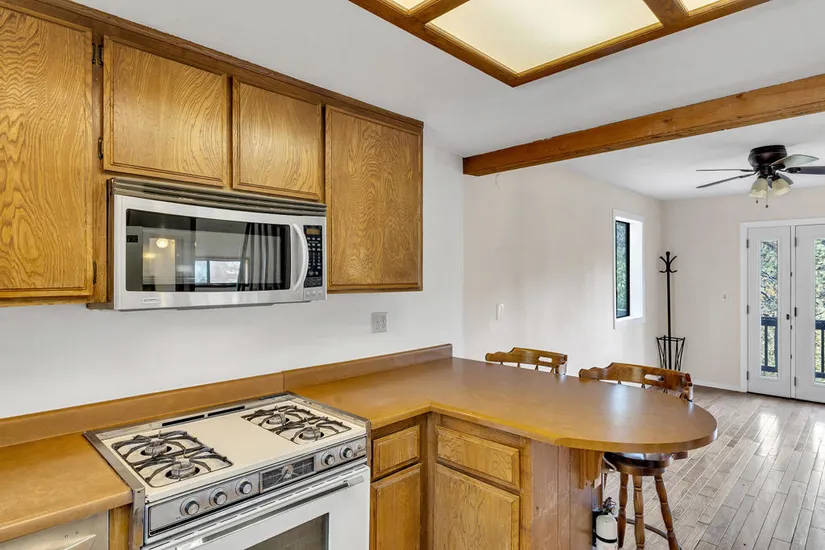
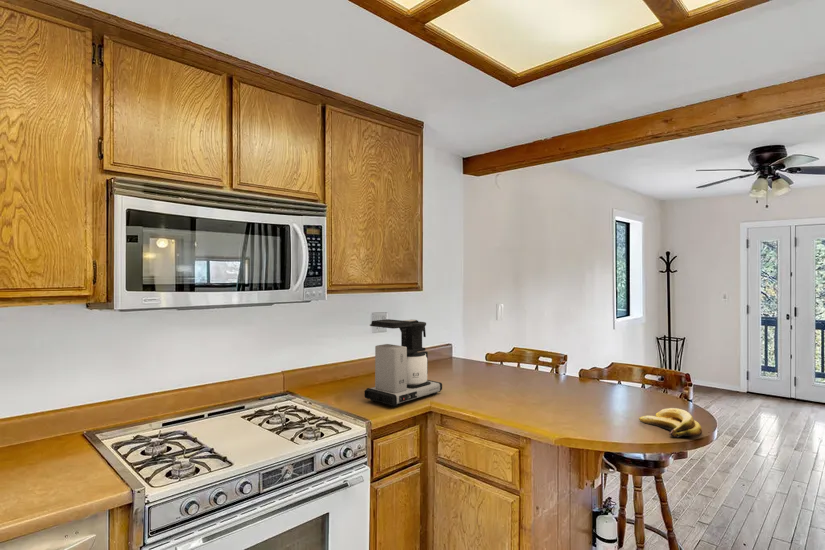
+ banana (669, 420)
+ coffee maker (404, 358)
